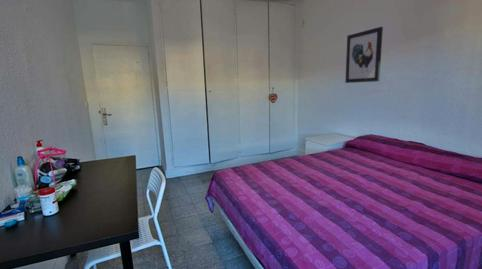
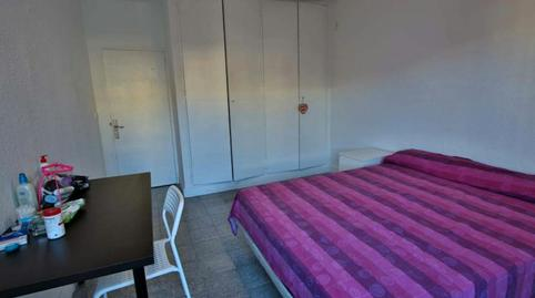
- wall art (362, 57)
